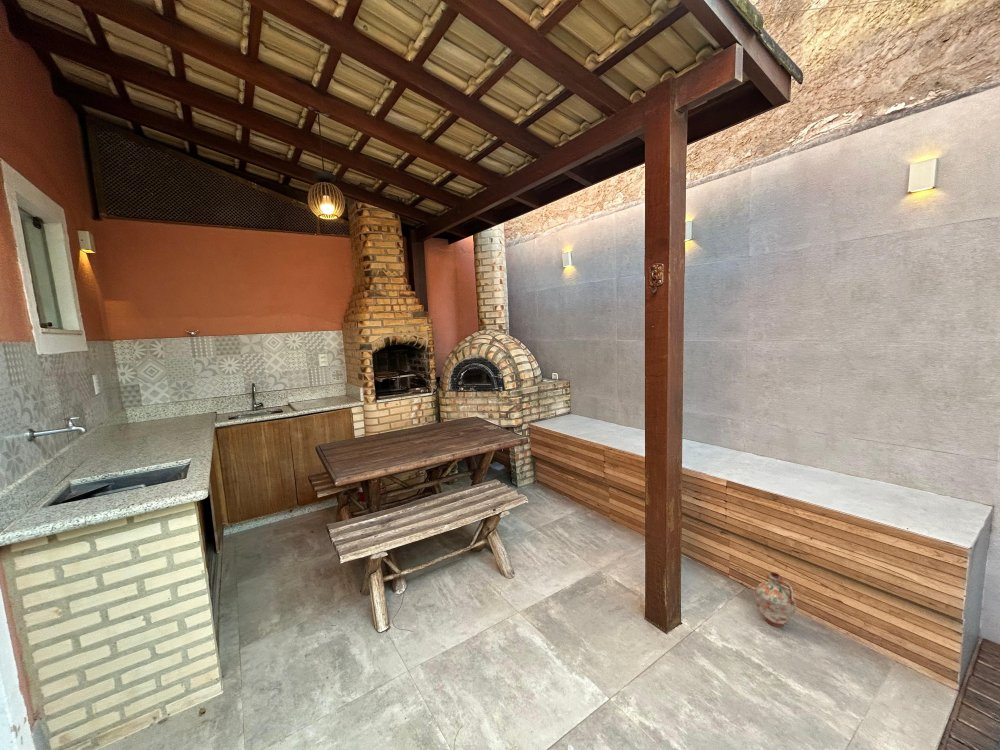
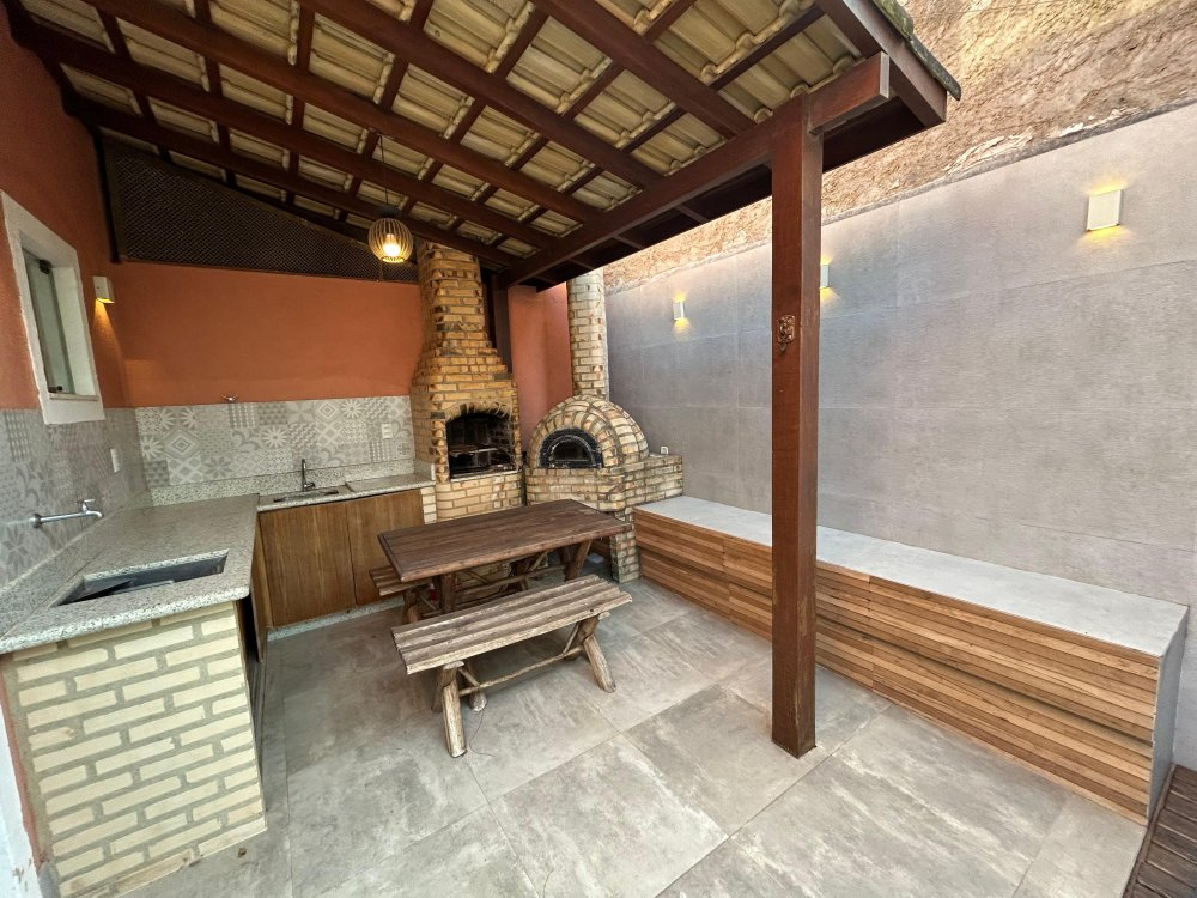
- ceramic jug (774, 598)
